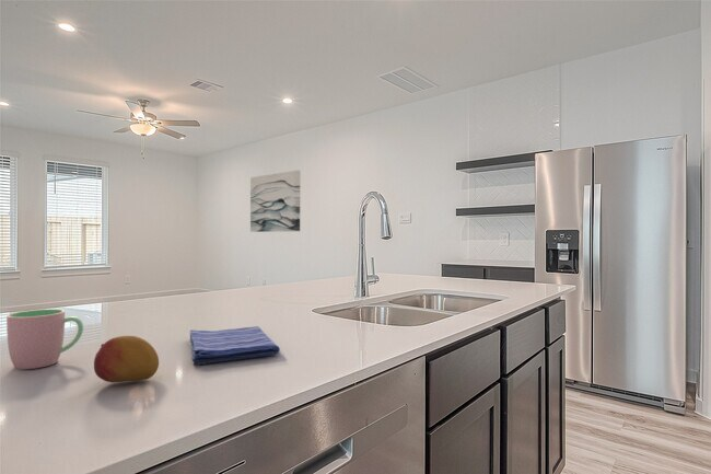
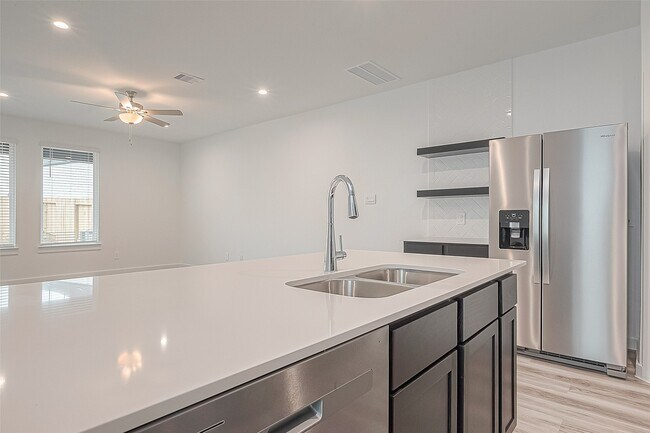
- dish towel (231, 339)
- cup (46, 337)
- fruit (127, 358)
- wall art (273, 203)
